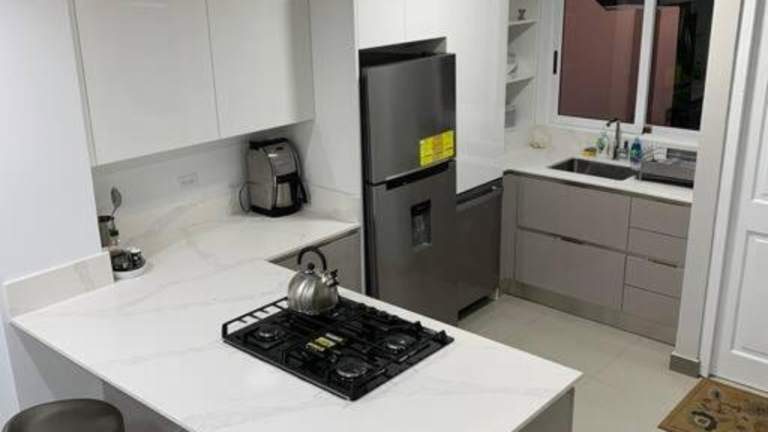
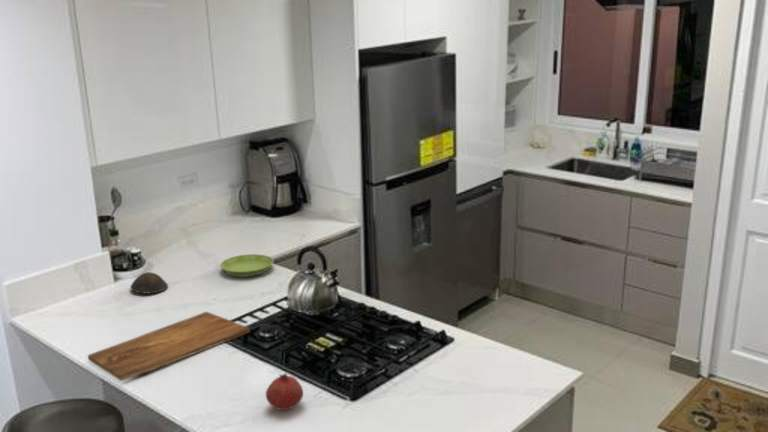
+ saucer (247, 266)
+ bowl (163, 280)
+ cutting board (170, 343)
+ fruit (284, 390)
